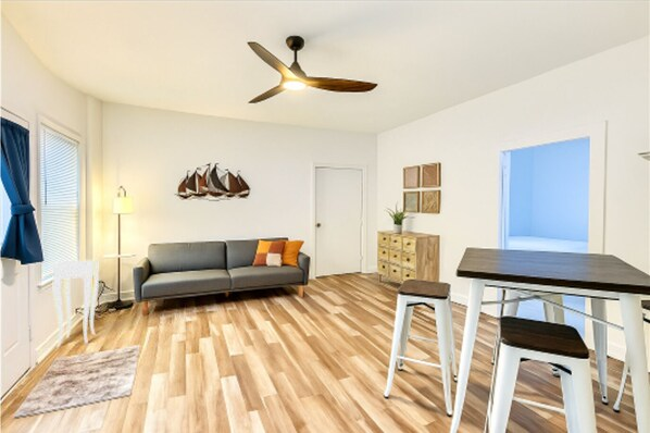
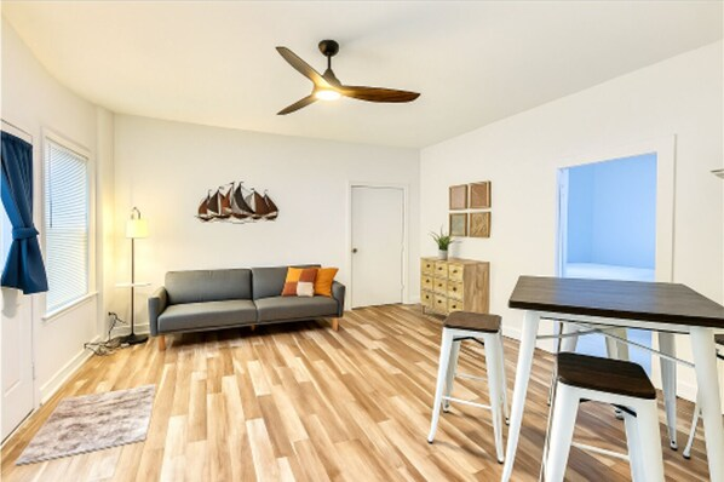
- side table (70, 301)
